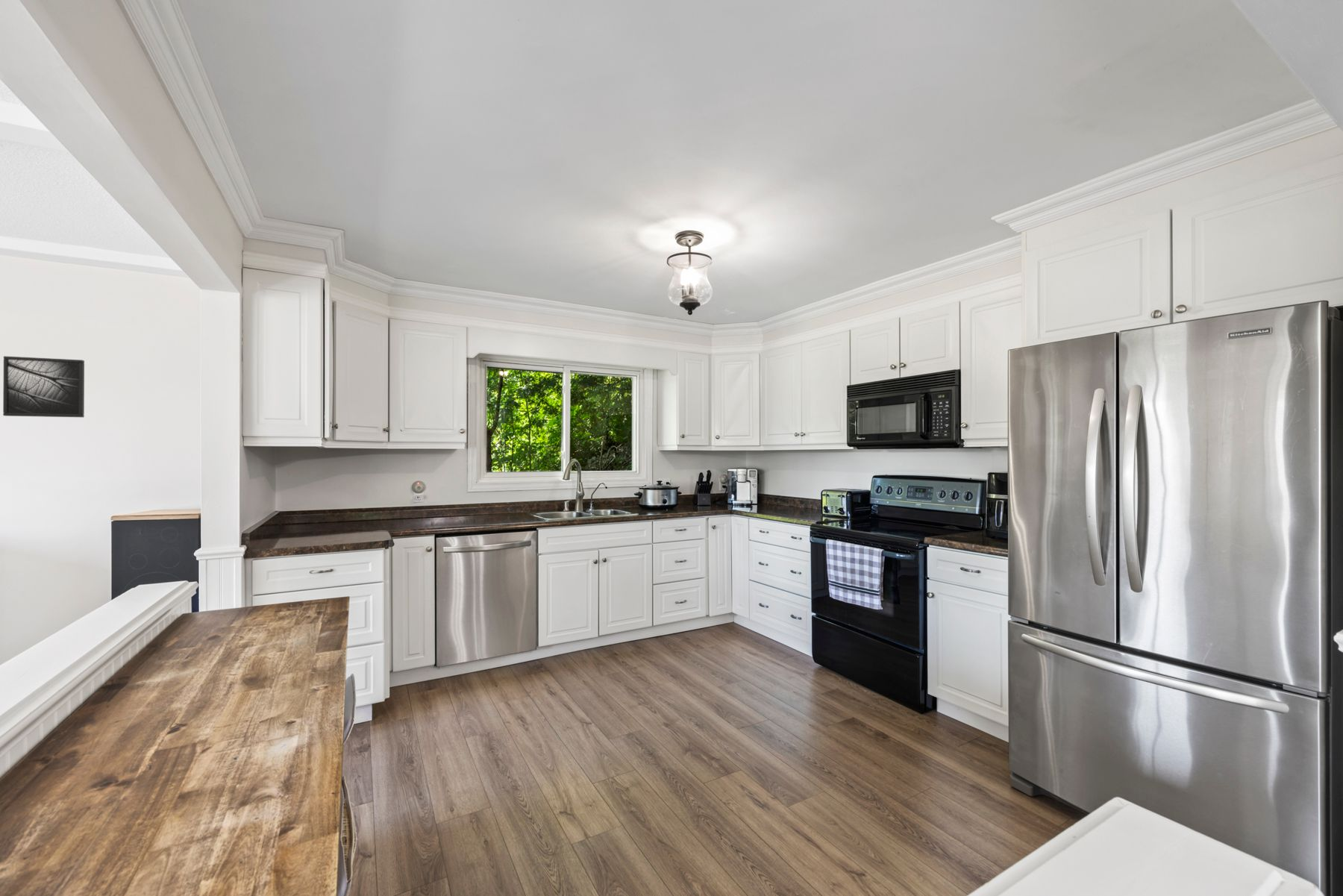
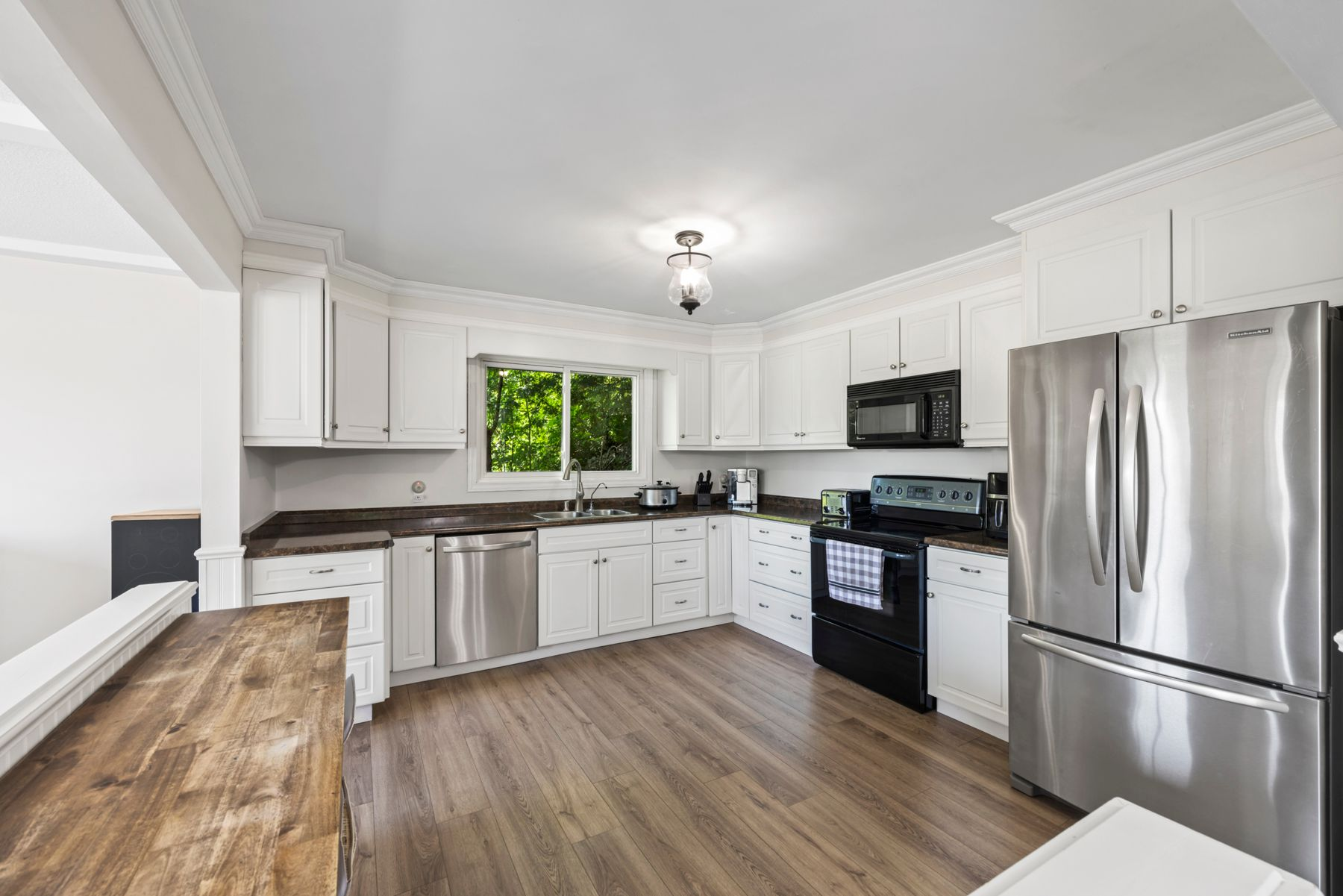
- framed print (44, 387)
